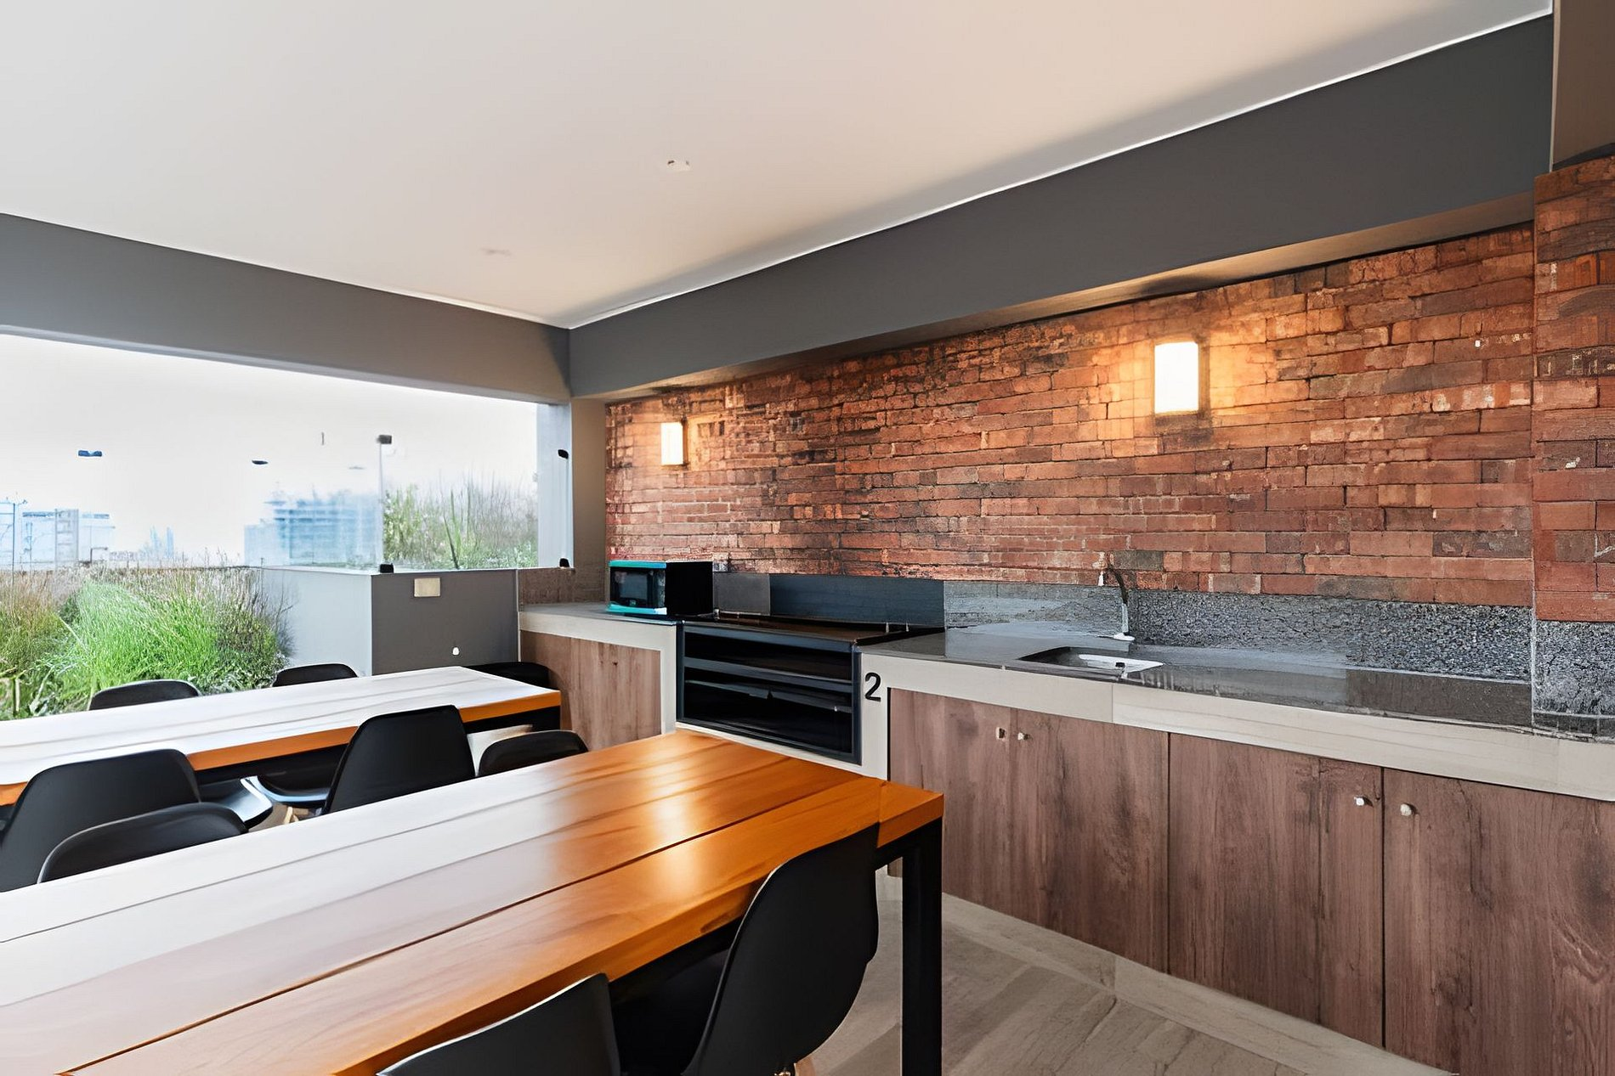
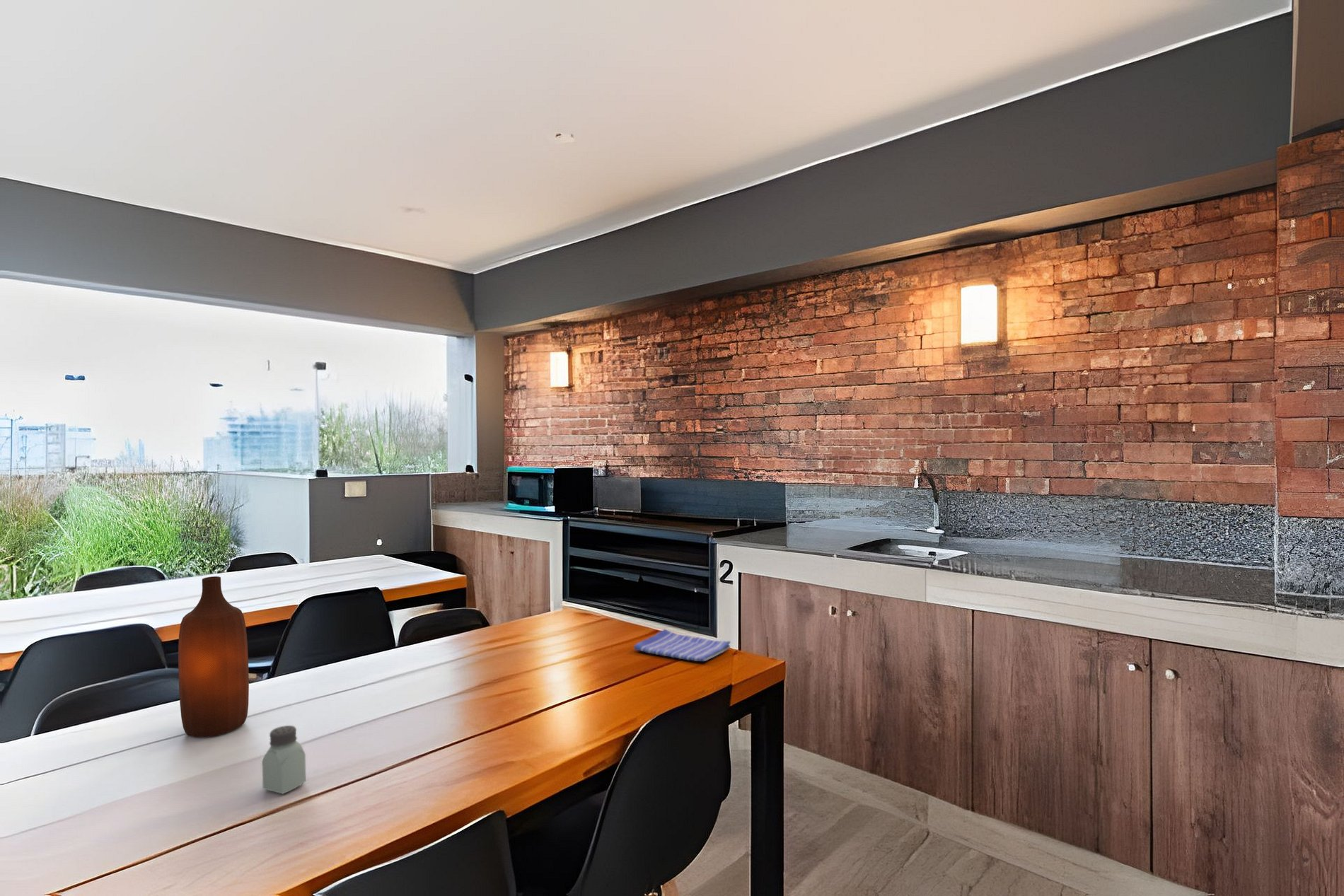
+ bottle (214, 653)
+ saltshaker (284, 758)
+ dish towel (682, 645)
